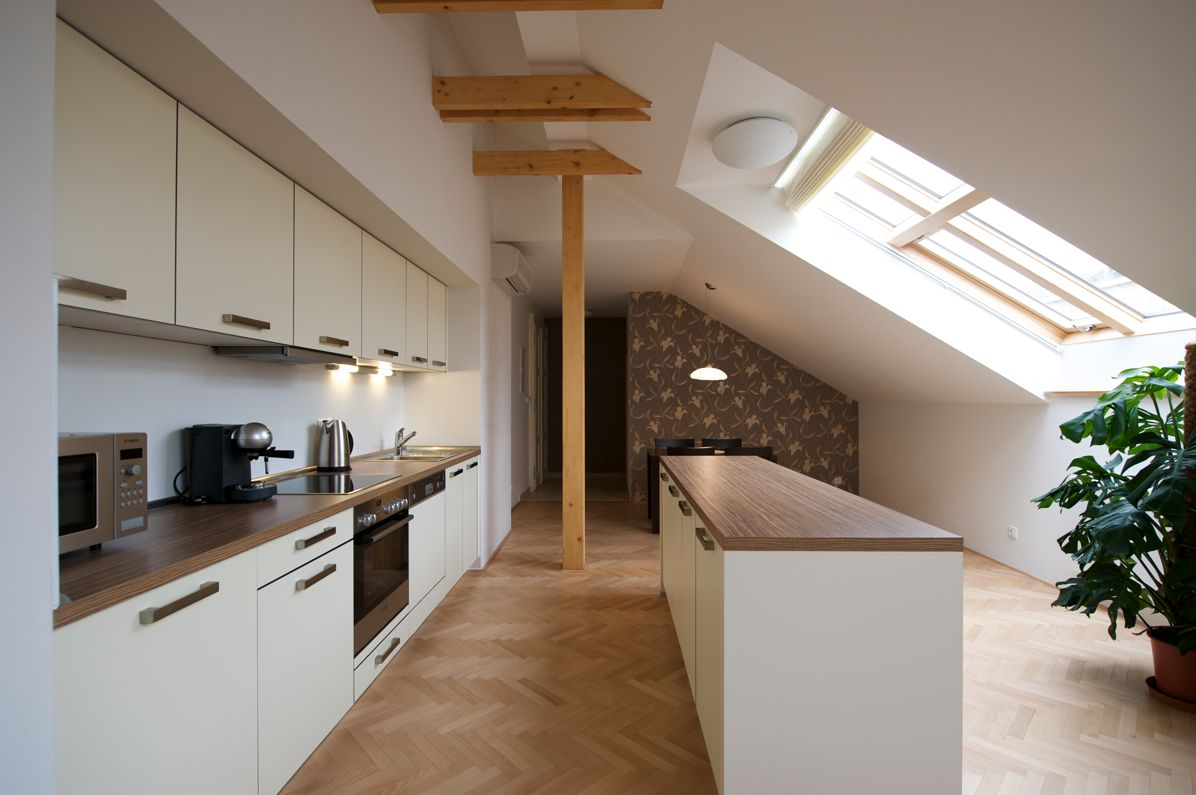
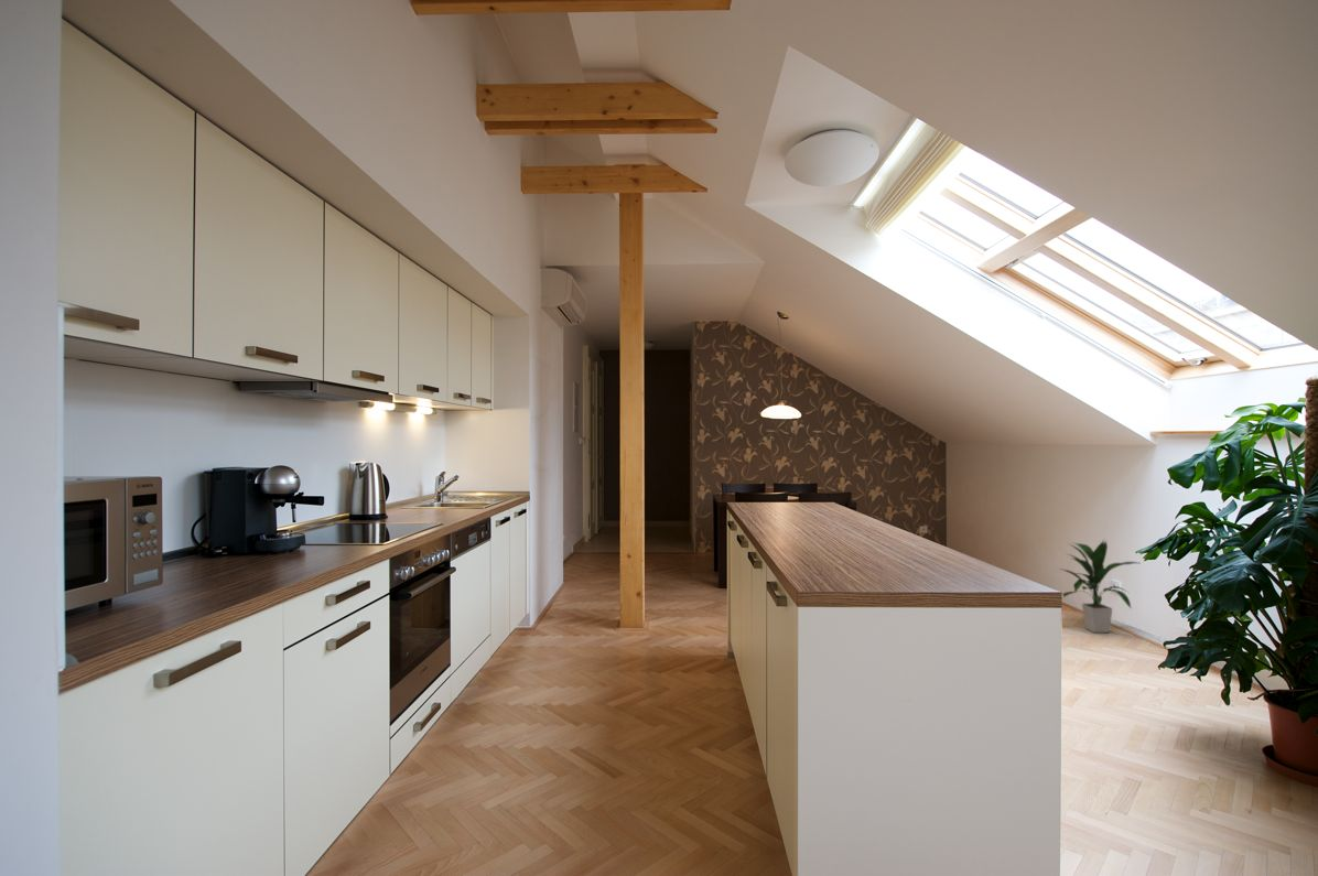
+ indoor plant (1092, 583)
